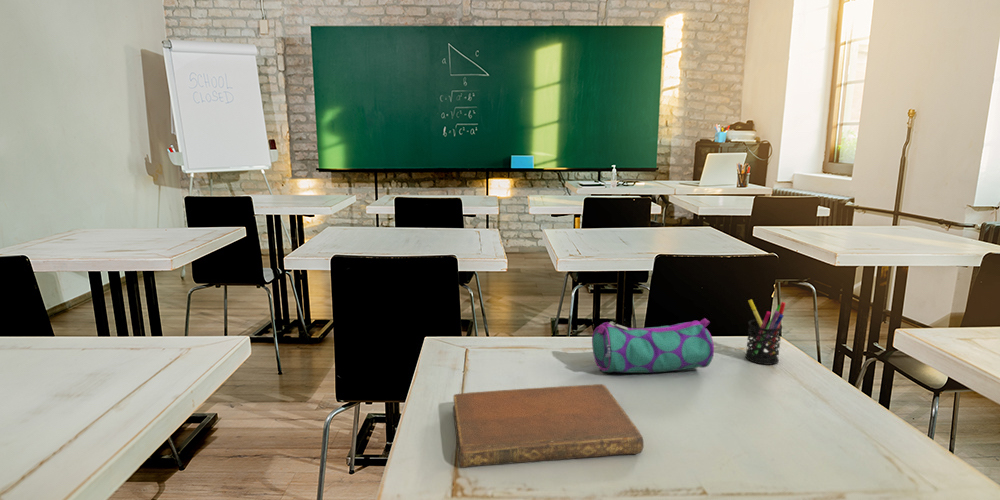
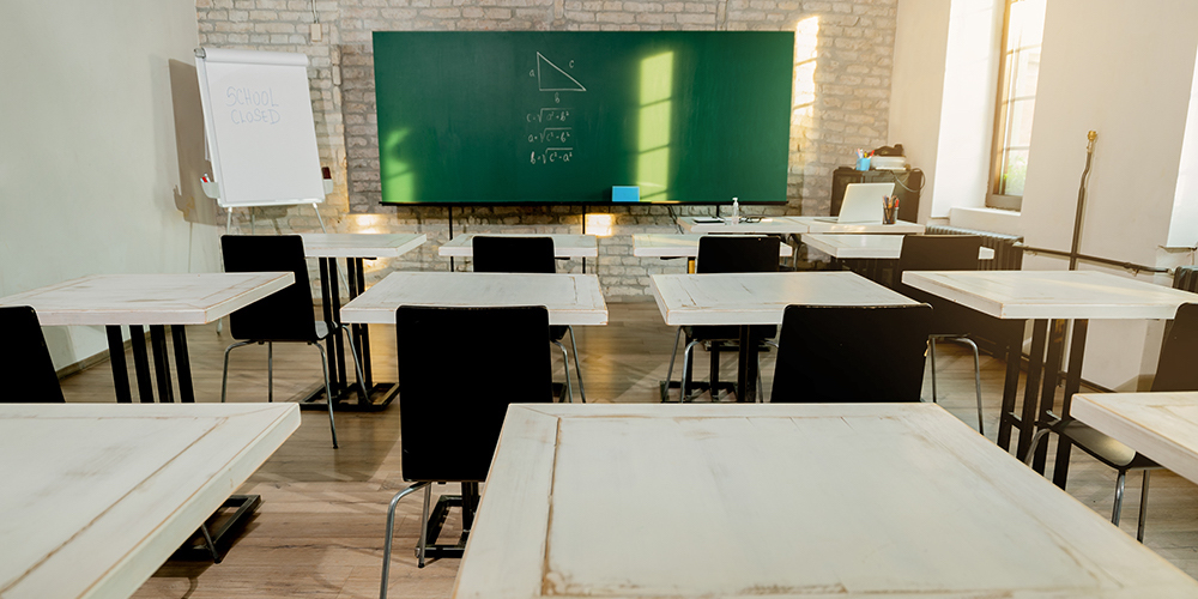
- pen holder (768, 328)
- notebook (540, 421)
- pencil case (651, 345)
